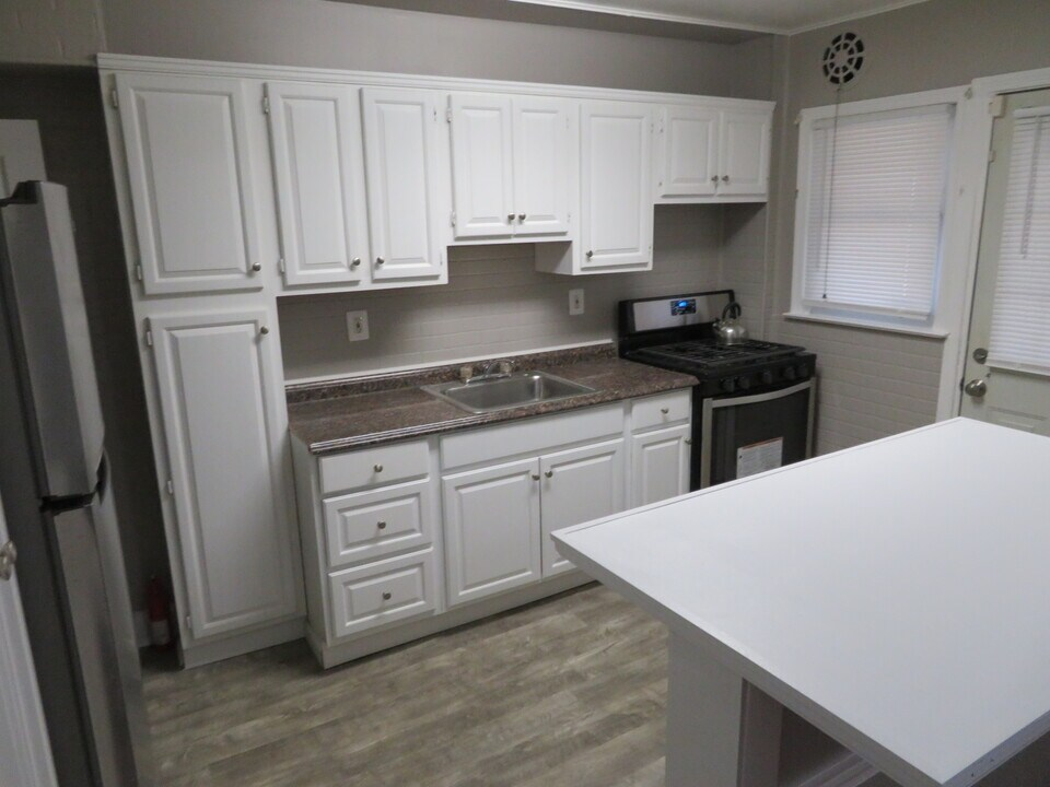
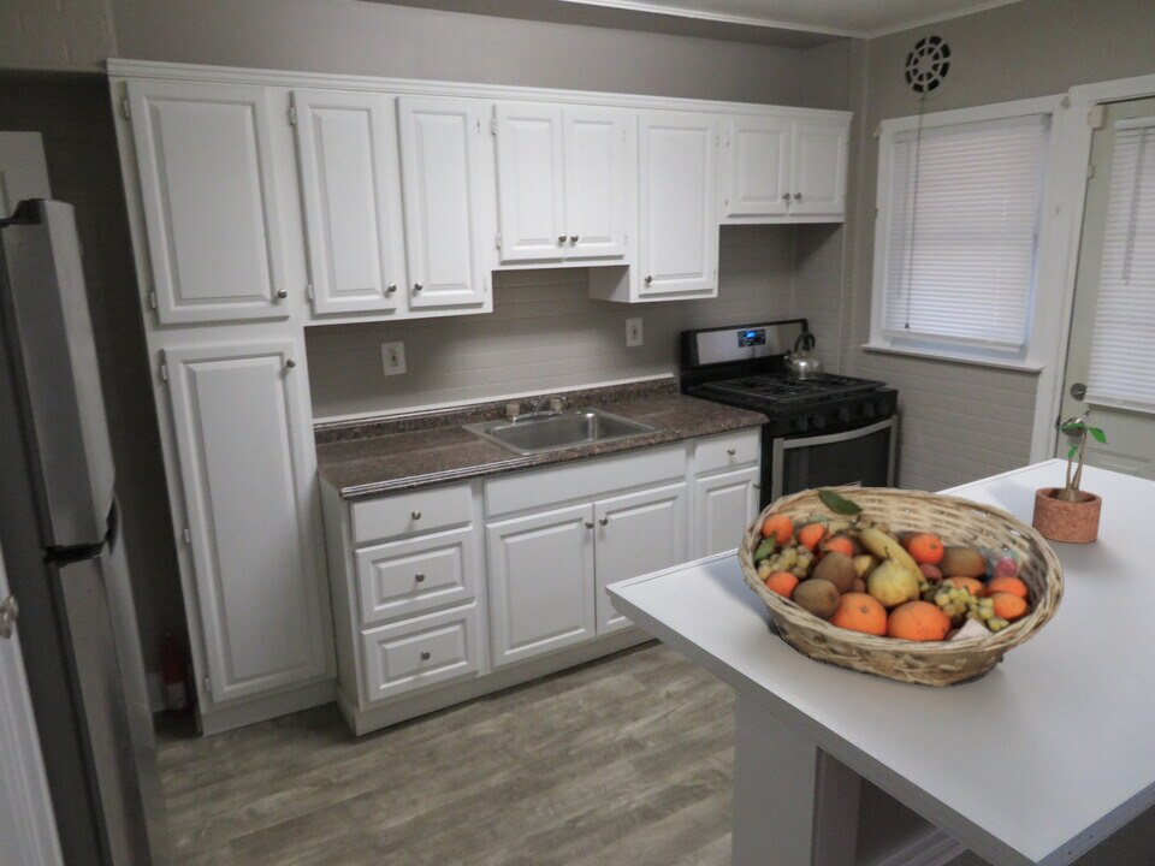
+ potted plant (1076, 479)
+ fruit basket (887, 577)
